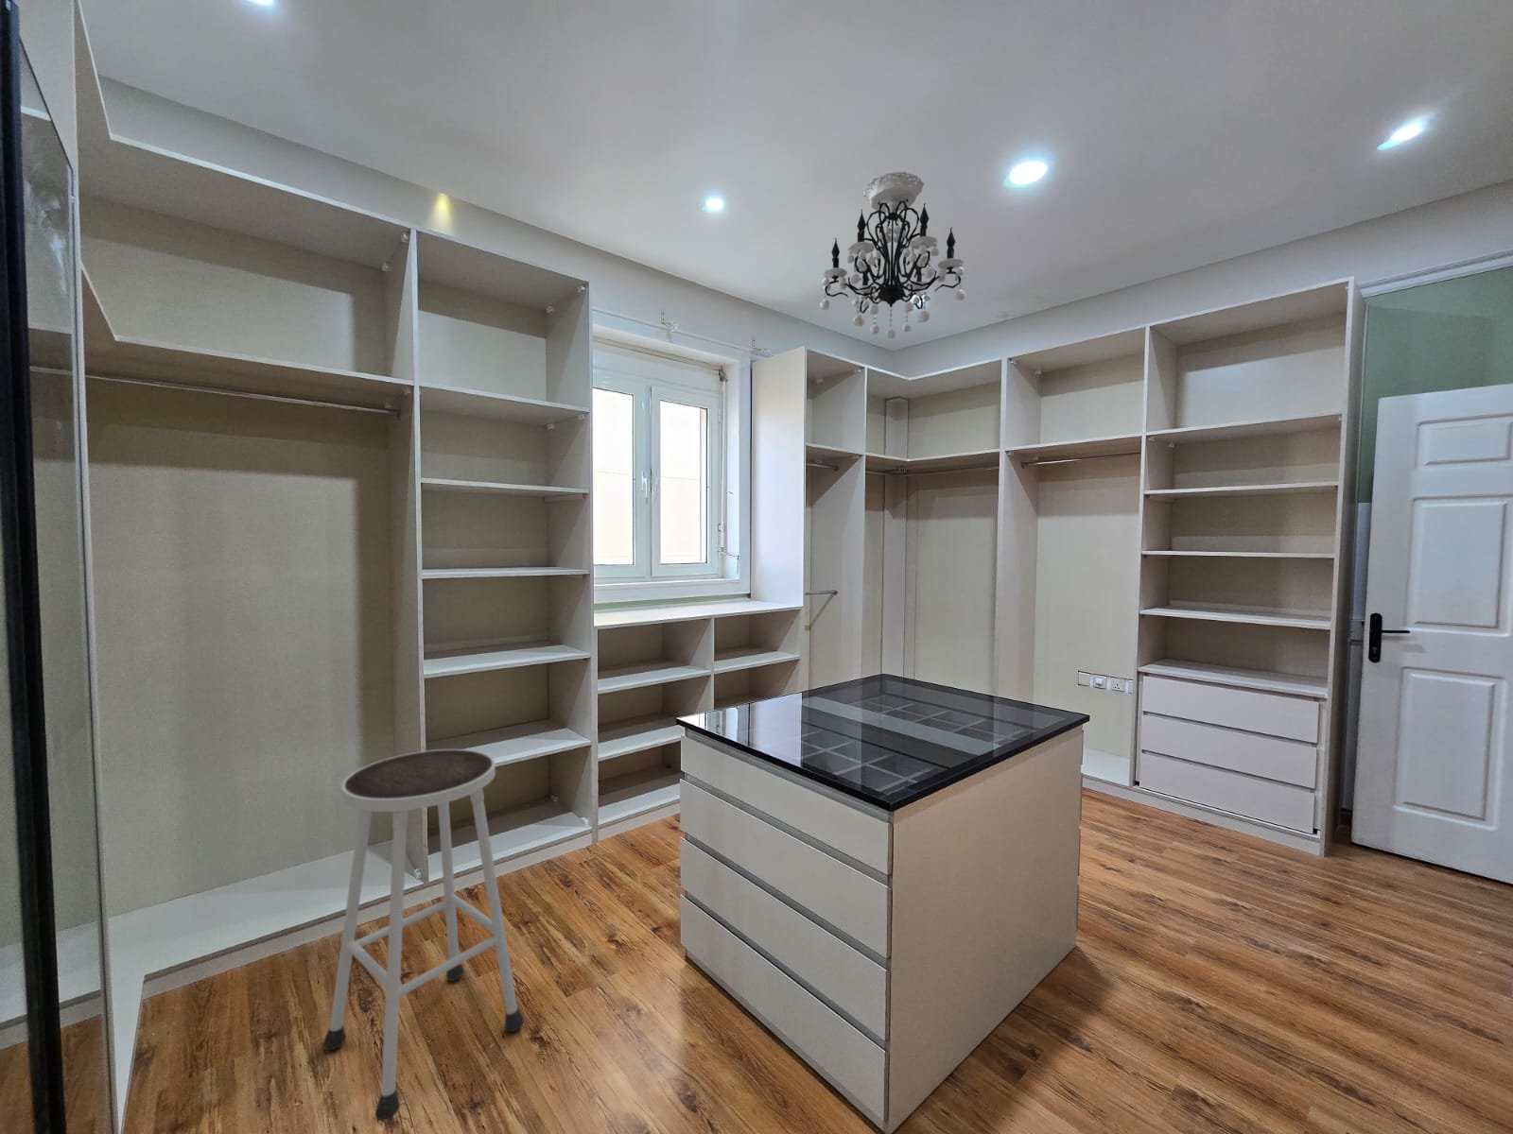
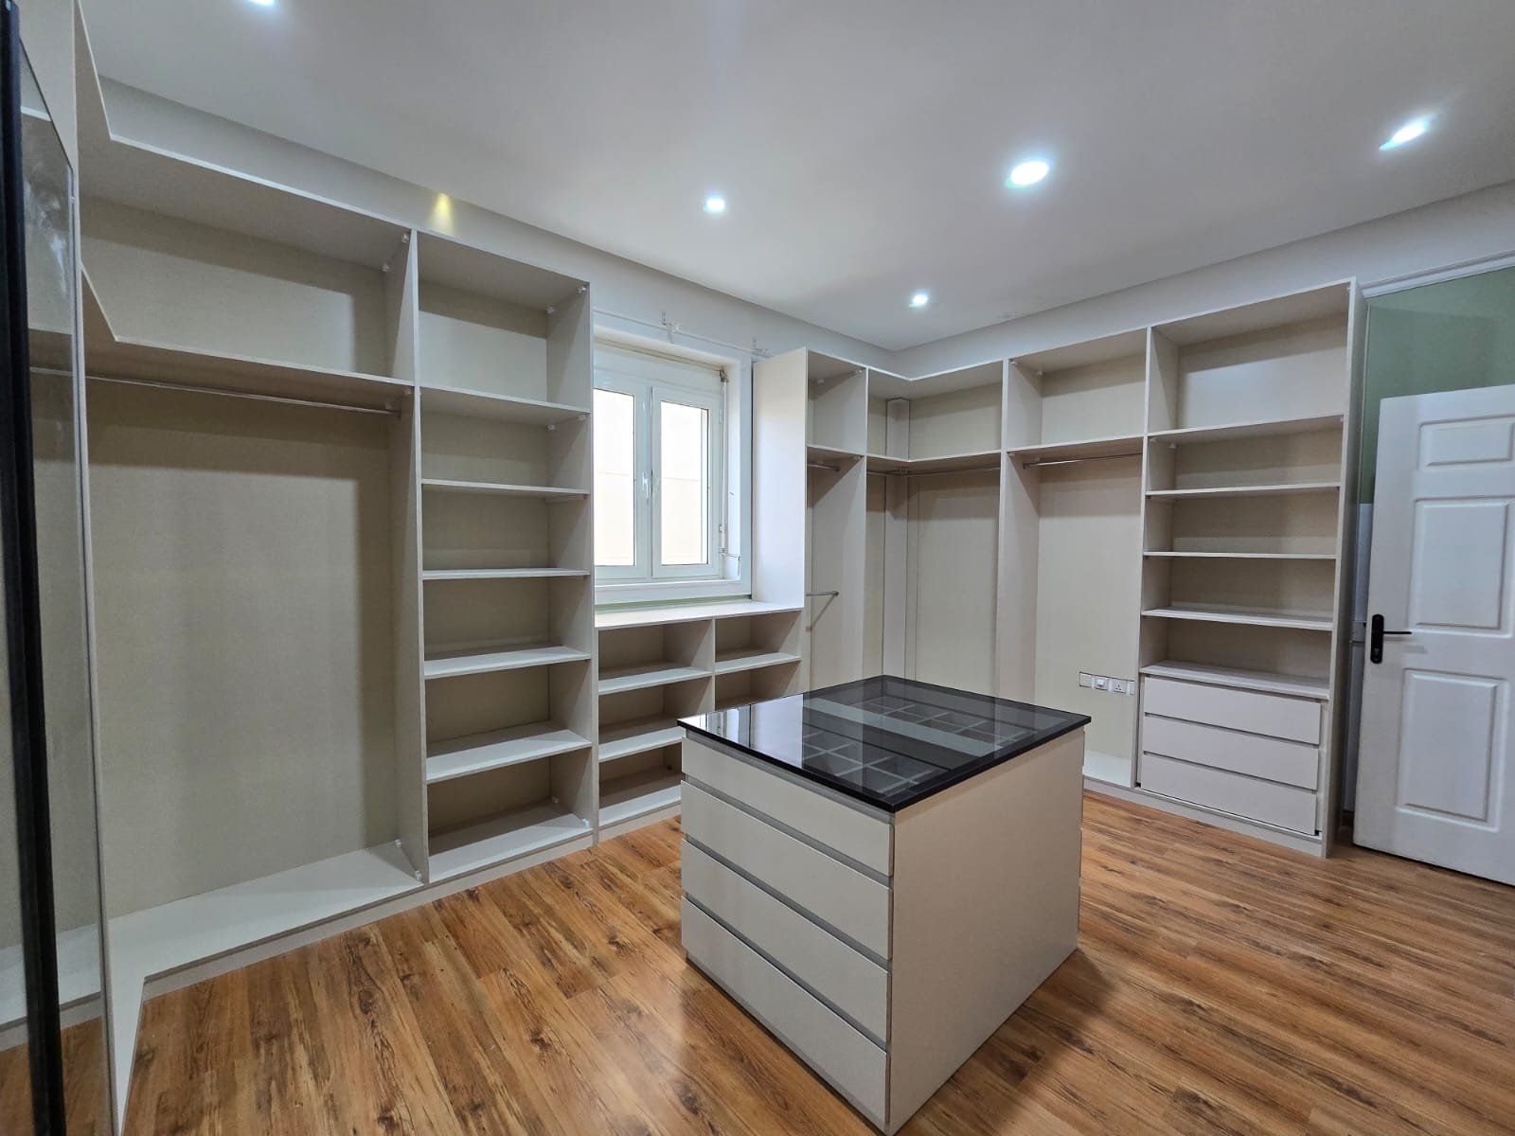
- stool (425, 908)
- chandelier (891, 263)
